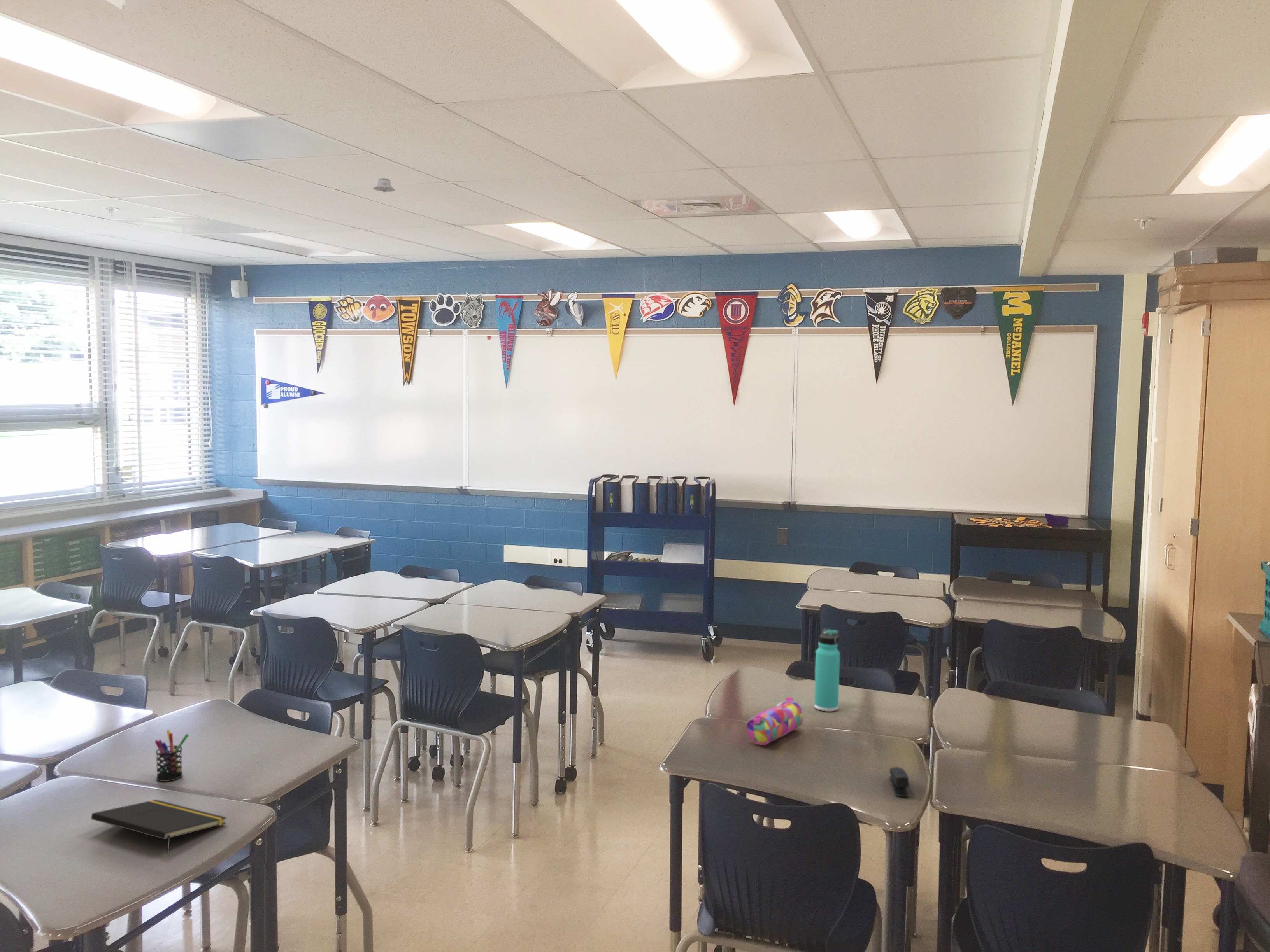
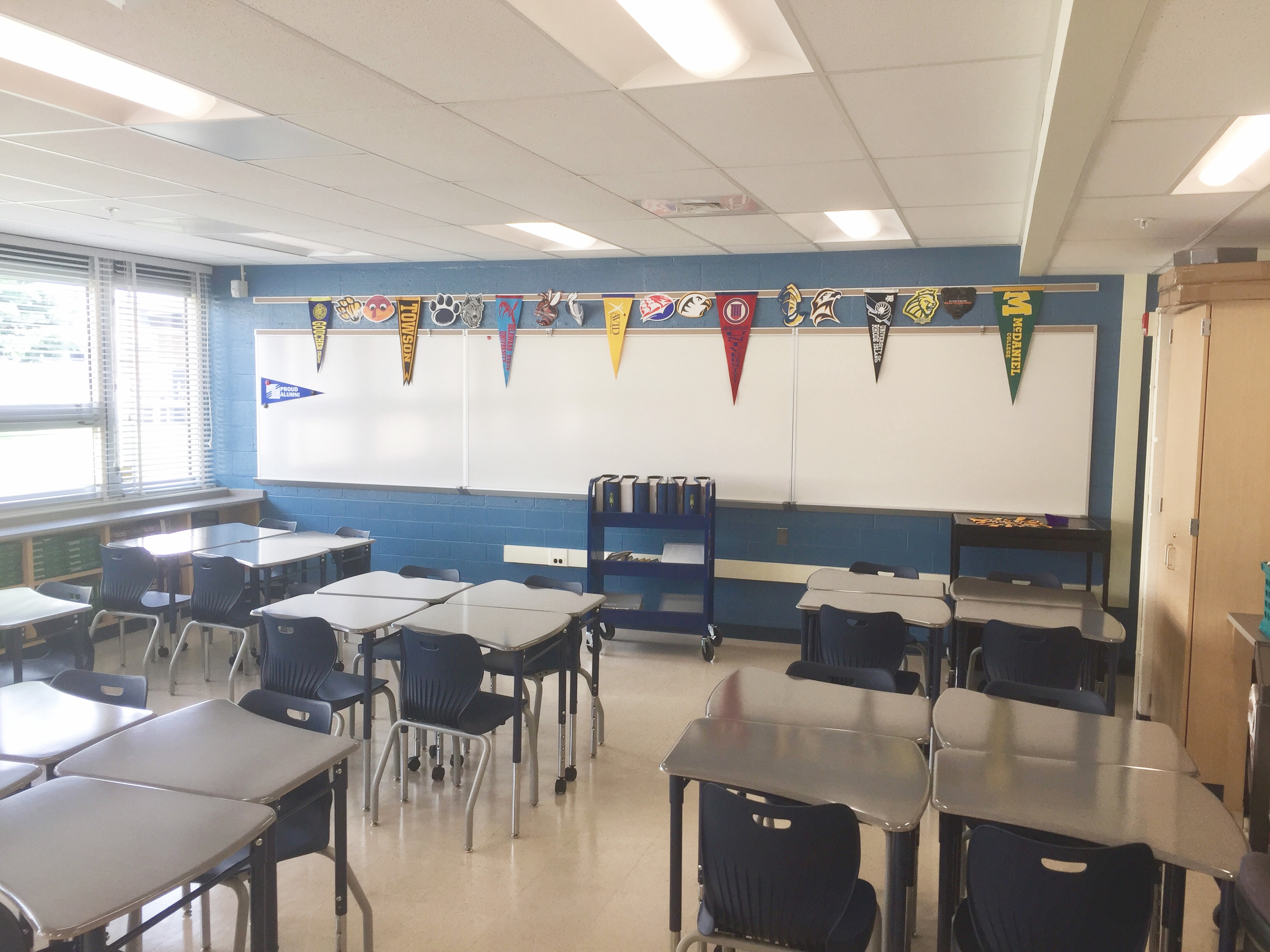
- pencil case (775, 721)
- thermos bottle (827, 668)
- notepad (160, 818)
- recessed light (384, 185)
- stapler (899, 777)
- pen holder (172, 753)
